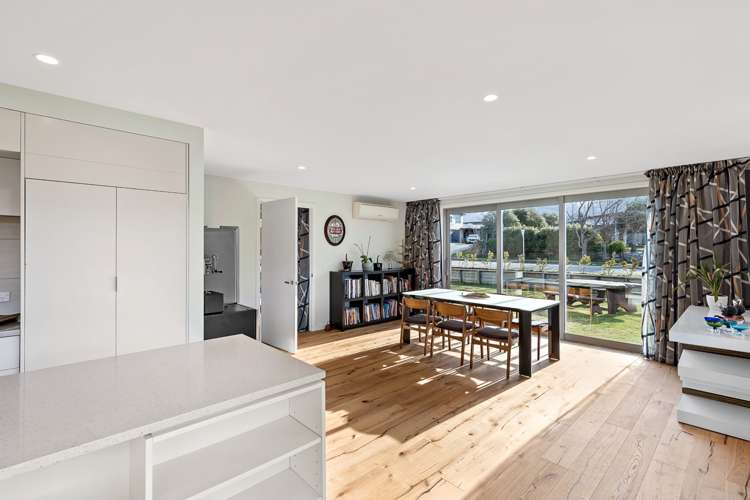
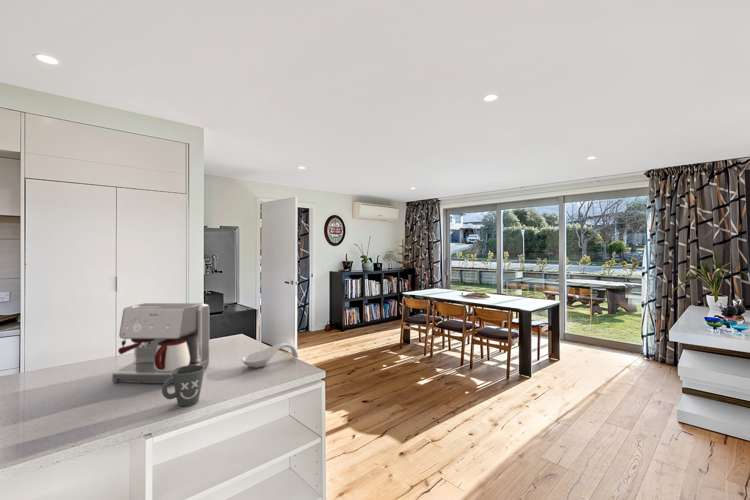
+ coffee maker (163, 339)
+ mug (183, 386)
+ spoon rest (270, 354)
